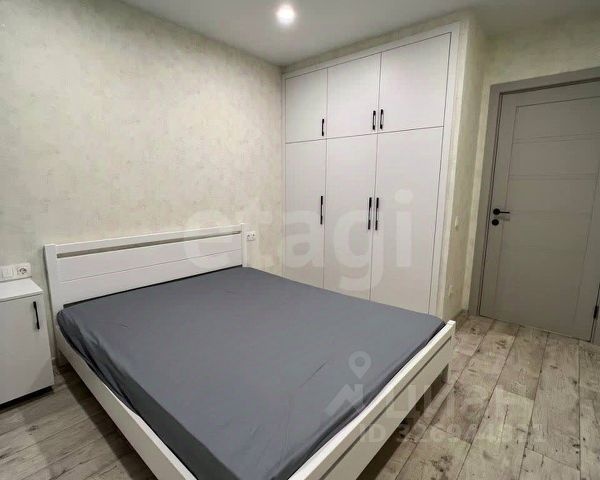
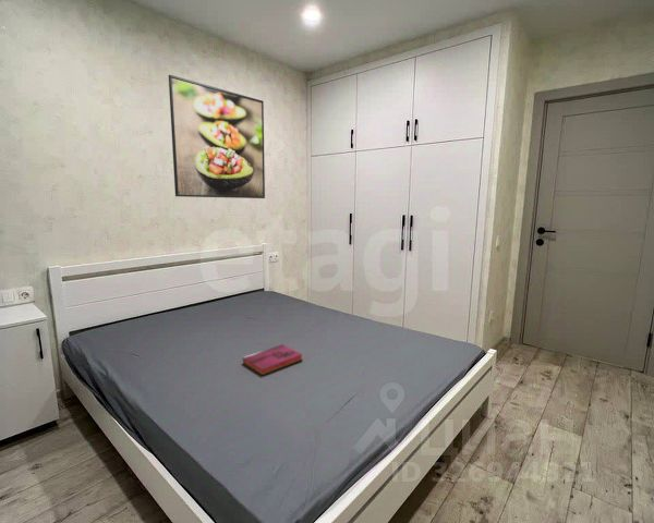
+ hardback book (272, 357)
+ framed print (222, 144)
